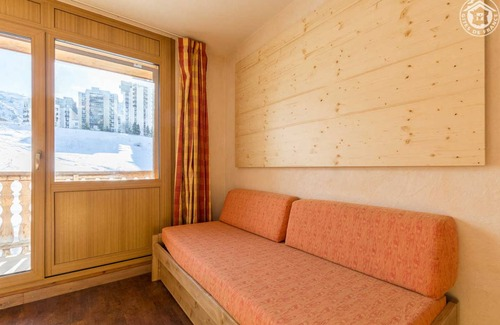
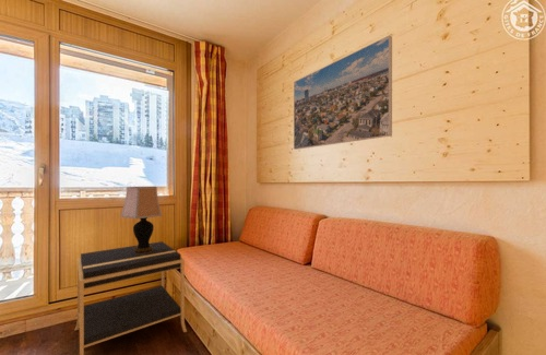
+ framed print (333, 103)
+ nightstand (130, 294)
+ table lamp (142, 218)
